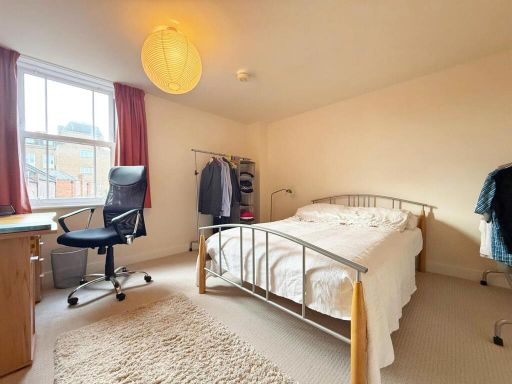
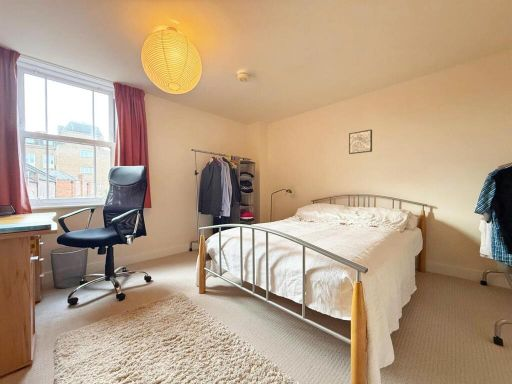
+ wall art (360, 142)
